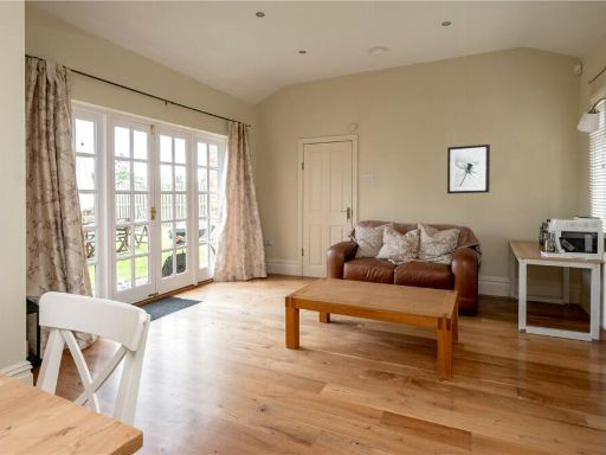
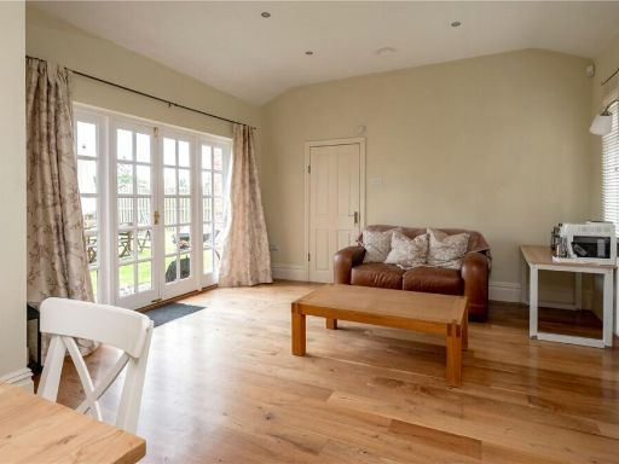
- wall art (468, 169)
